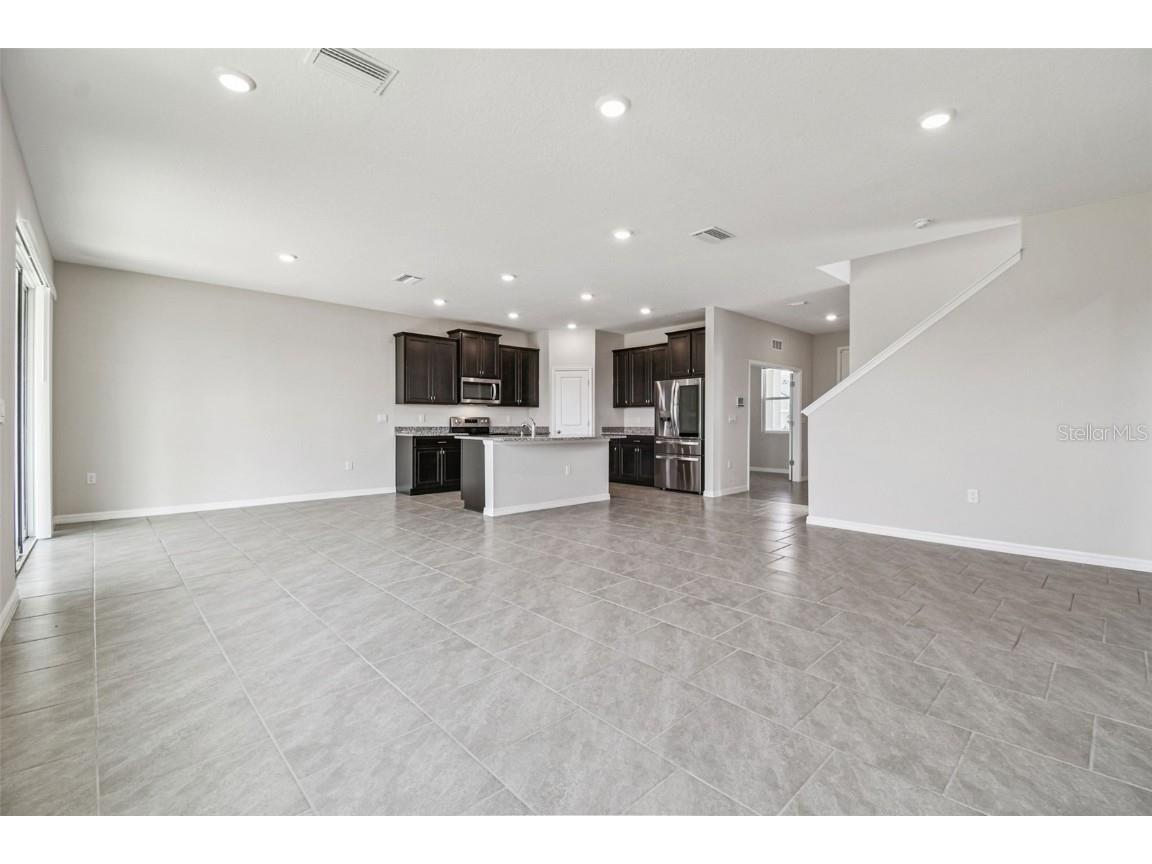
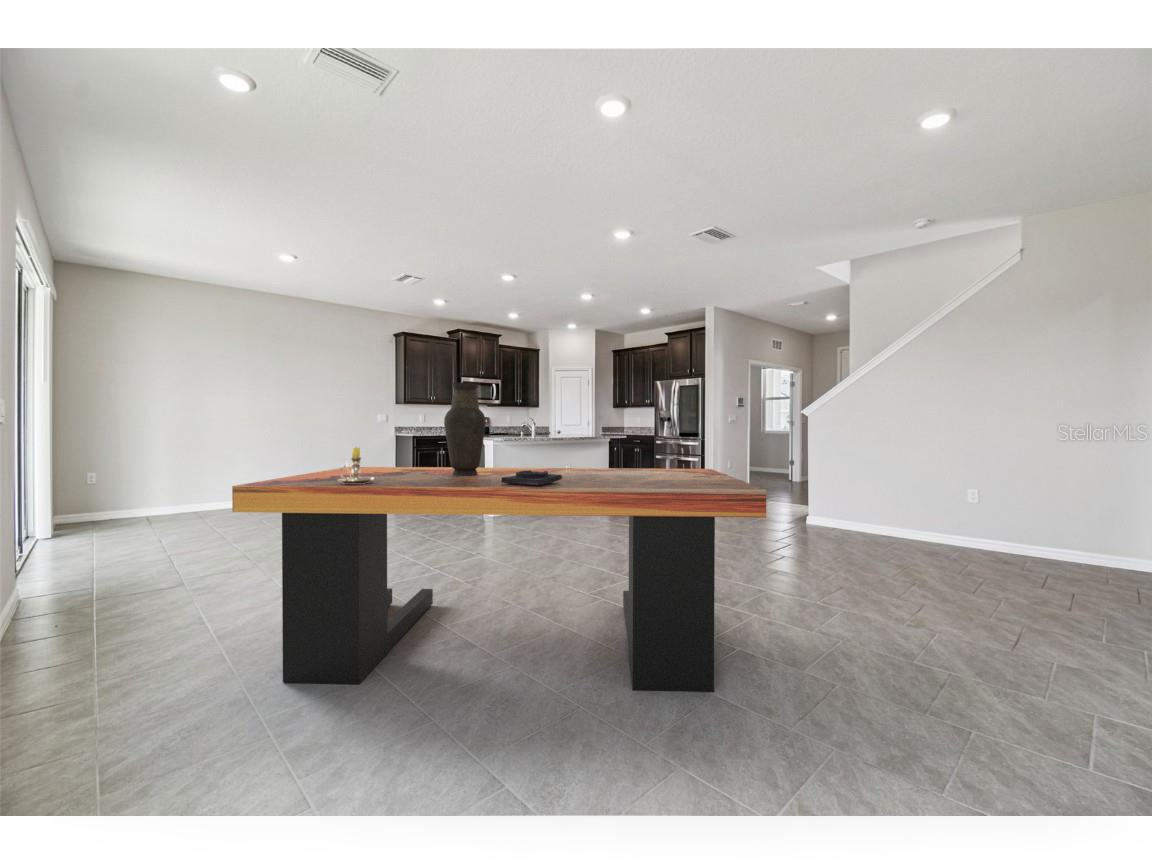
+ candlestick (353, 463)
+ decorative bowl (531, 477)
+ vase (465, 428)
+ dining table (513, 514)
